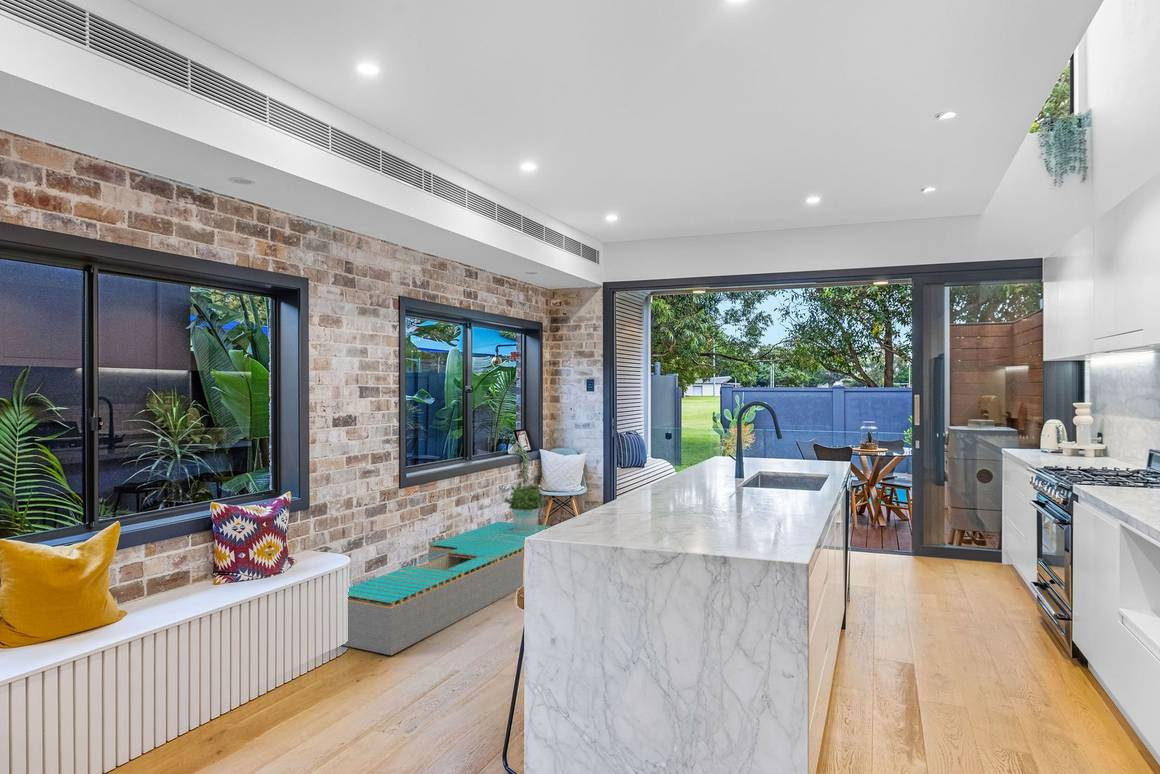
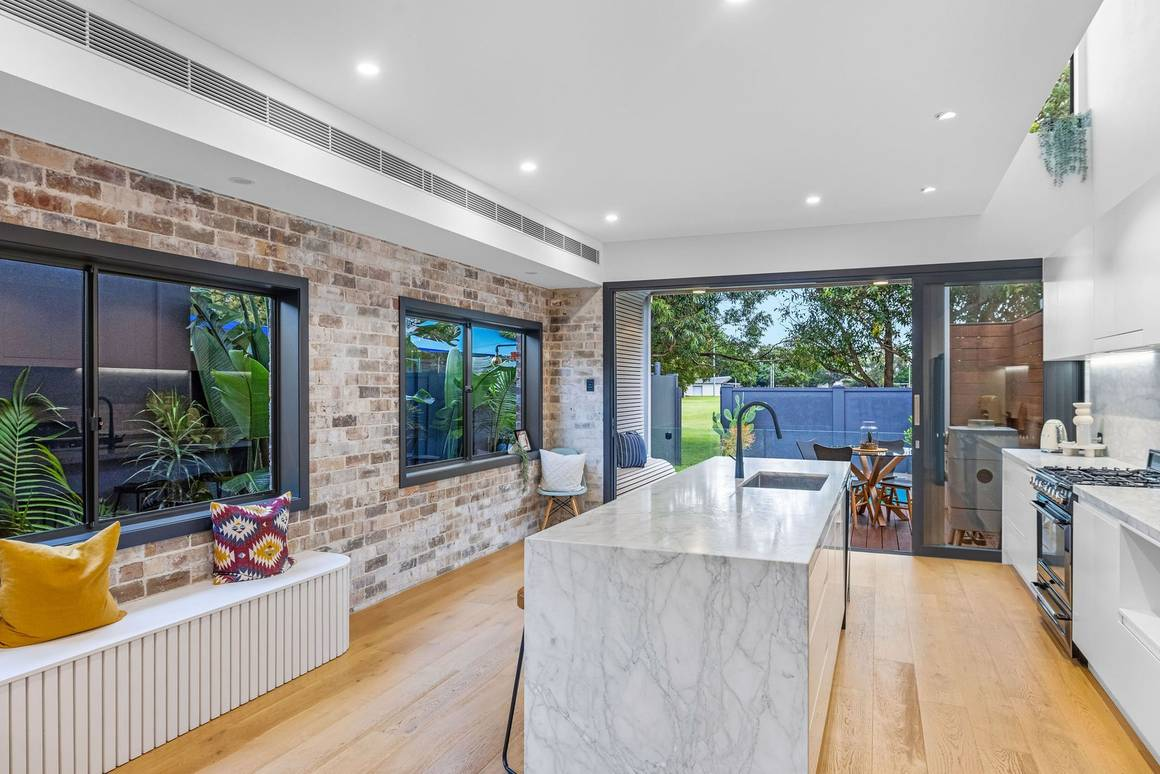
- potted plant (524, 506)
- storage bench (457, 572)
